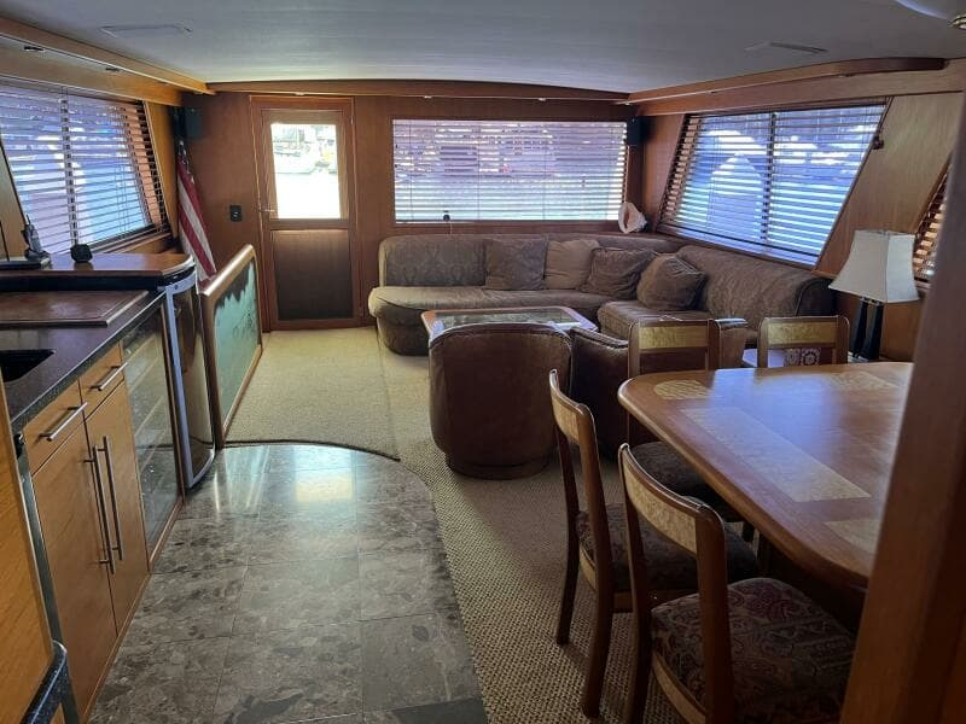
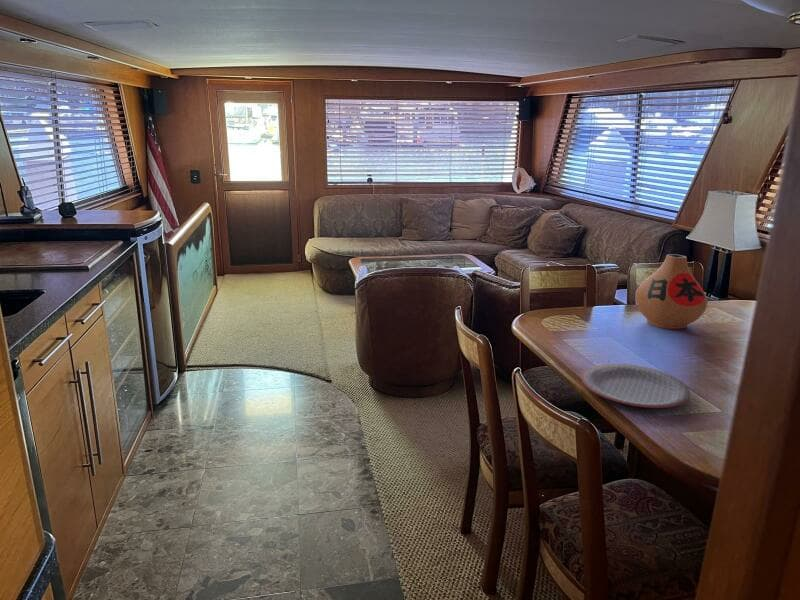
+ plate (634, 387)
+ vase (671, 290)
